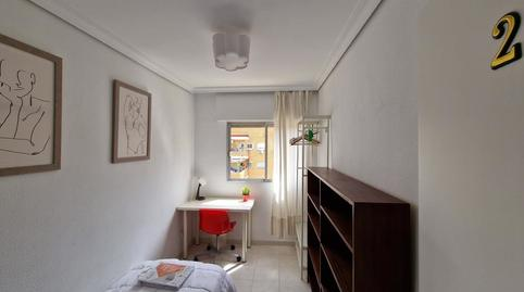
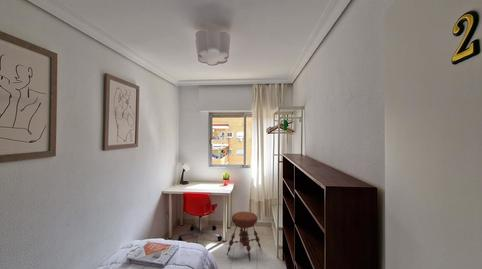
+ stool (244, 233)
